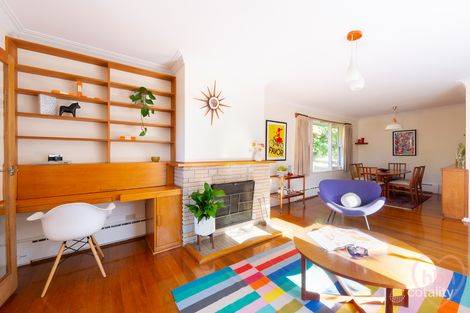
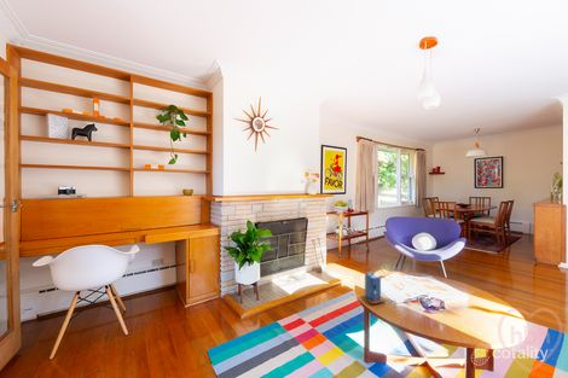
+ candle (372, 284)
